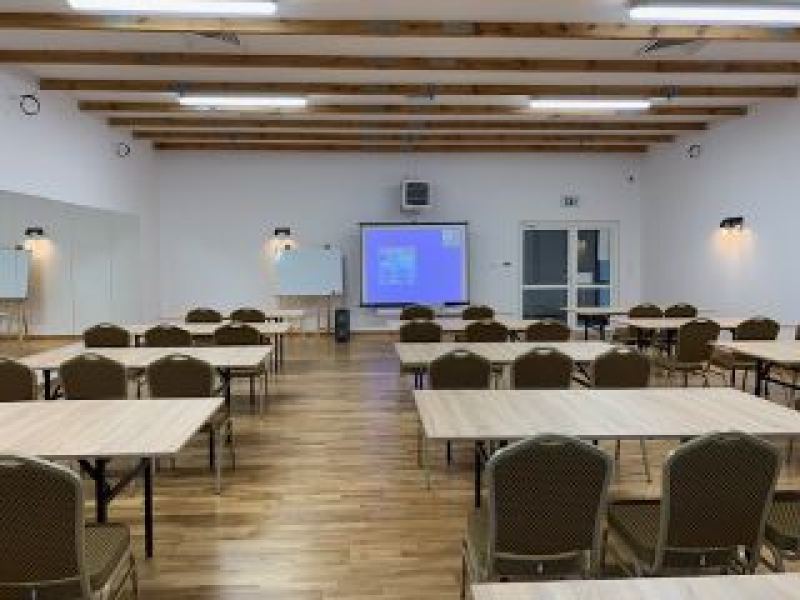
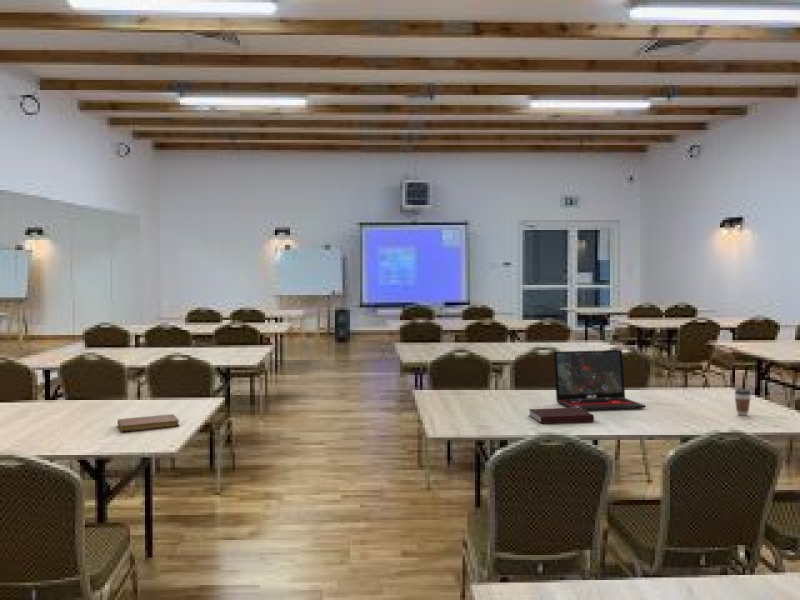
+ coffee cup (742, 402)
+ notebook (148, 422)
+ laptop (598, 379)
+ notebook (560, 415)
